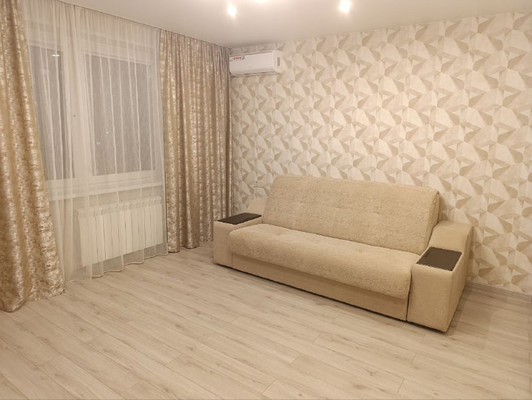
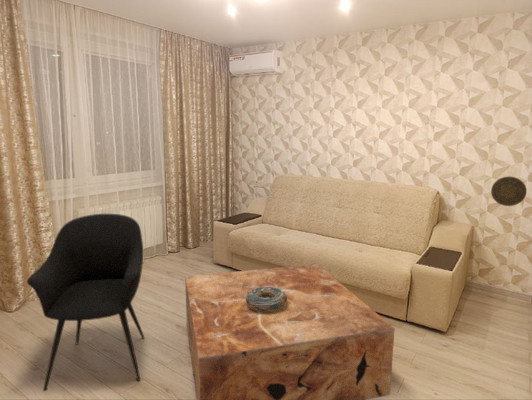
+ decorative plate (508, 191)
+ decorative bowl (266, 297)
+ coffee table (273, 327)
+ armchair (101, 294)
